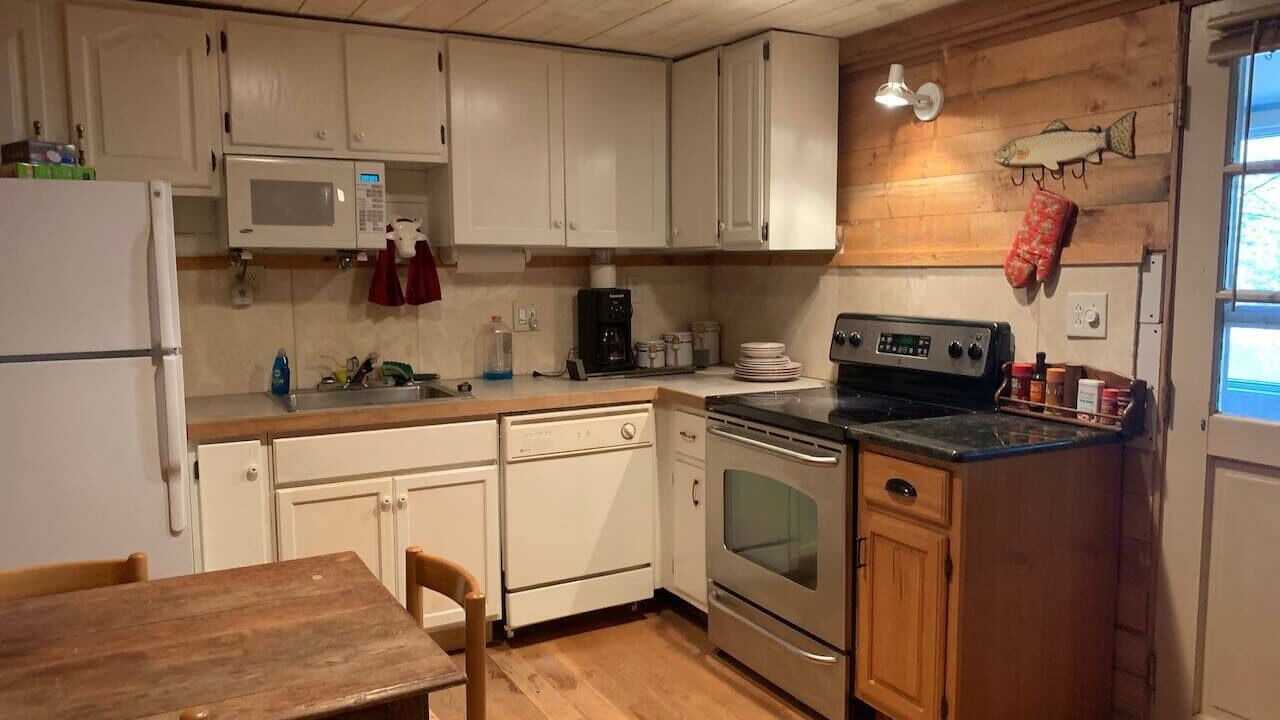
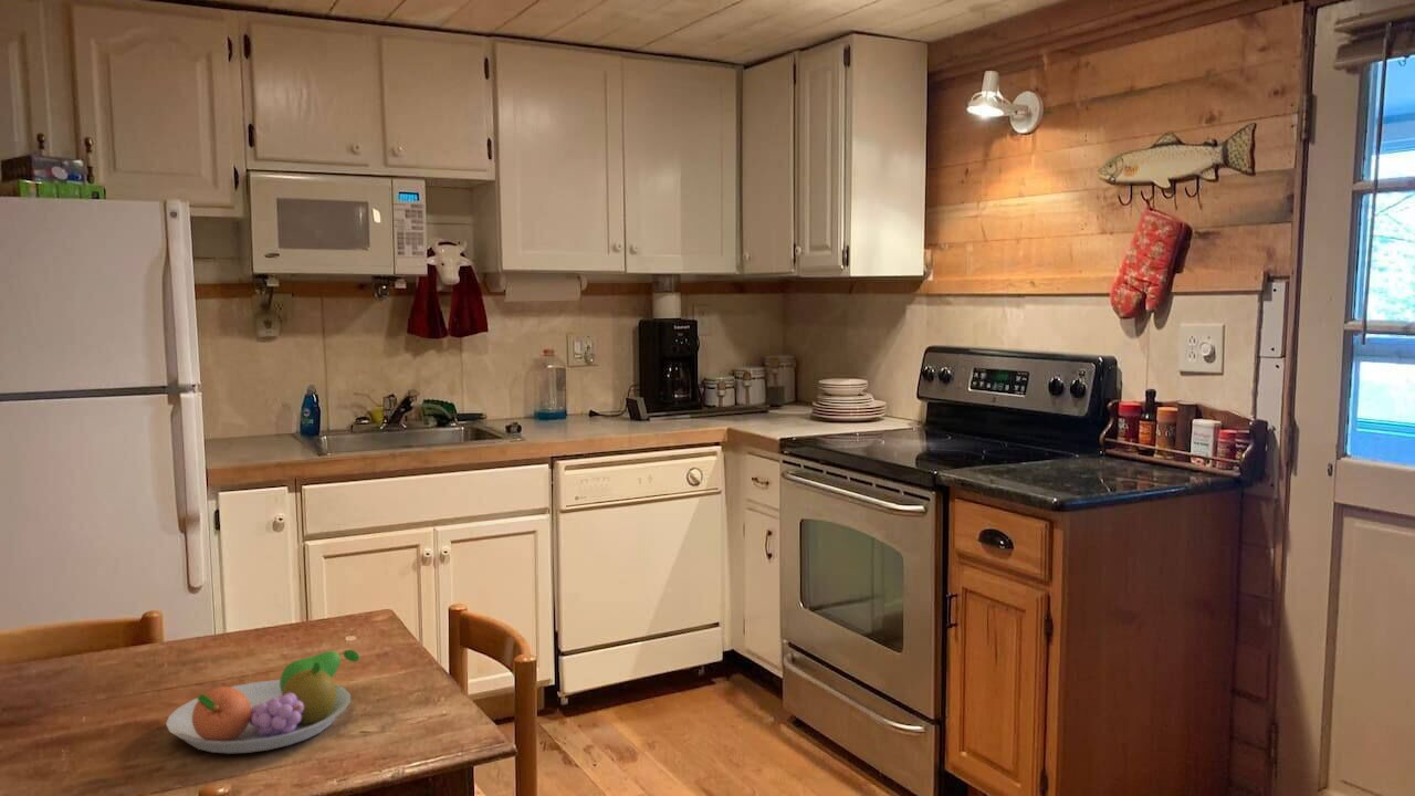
+ fruit bowl (269, 691)
